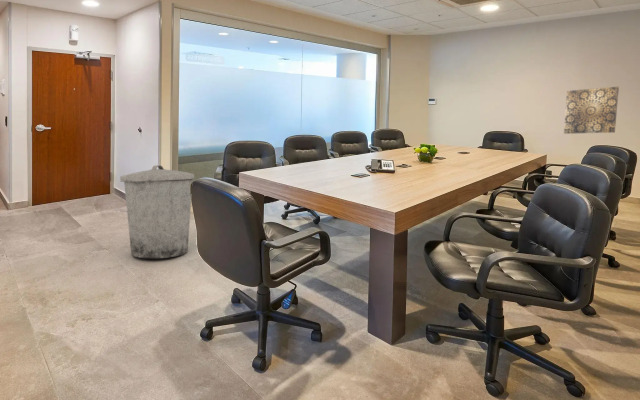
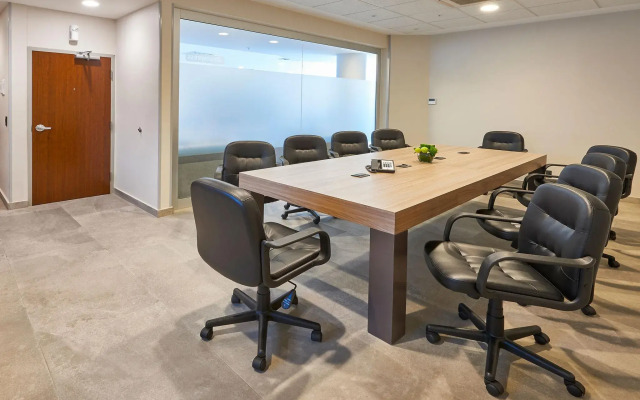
- trash can (158, 209)
- wall art (590, 111)
